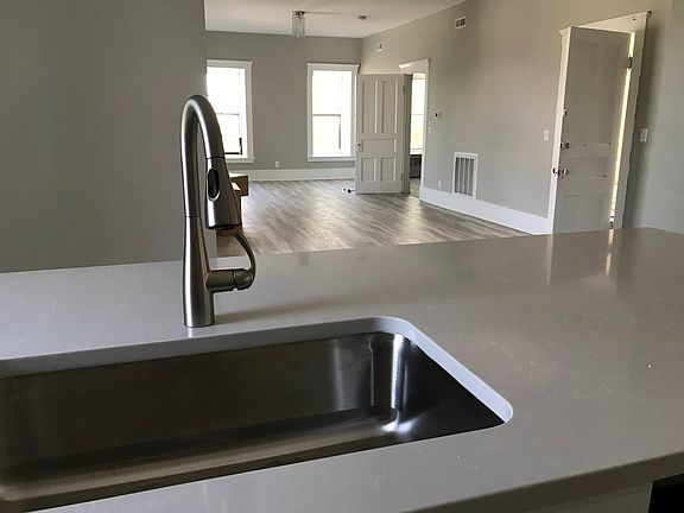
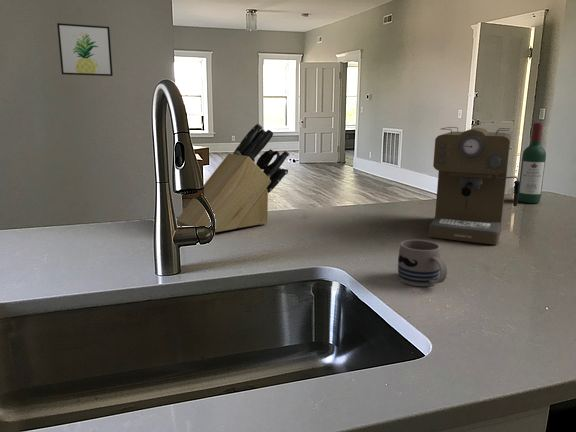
+ mug (423, 264)
+ wine bottle (533, 162)
+ knife block (235, 175)
+ coffee maker (476, 182)
+ wall art (85, 50)
